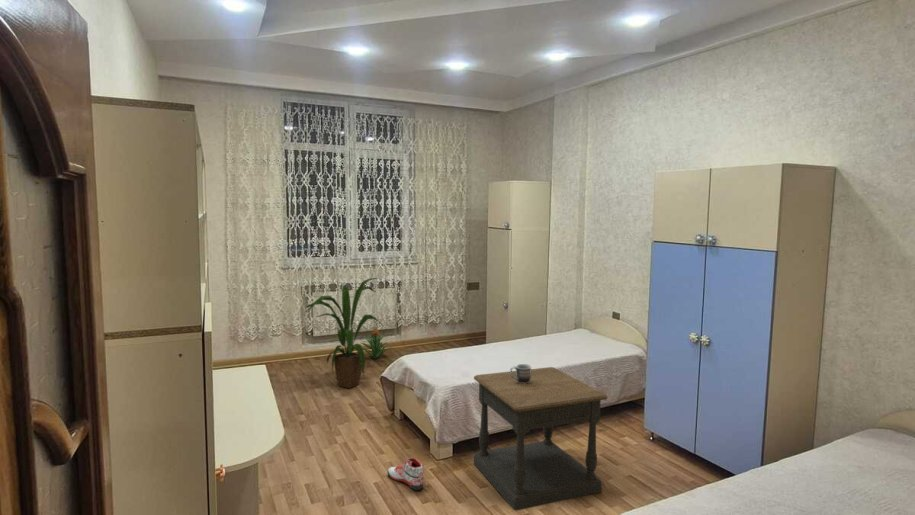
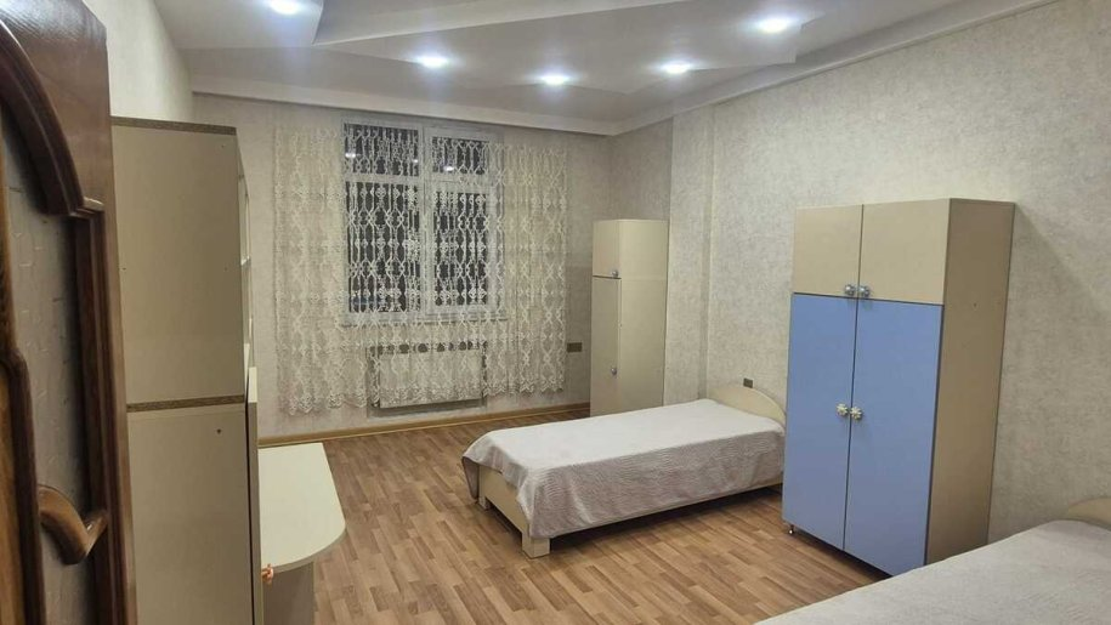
- side table (535, 428)
- decorative plant (377, 343)
- house plant (342, 330)
- mug (521, 373)
- sneaker (405, 468)
